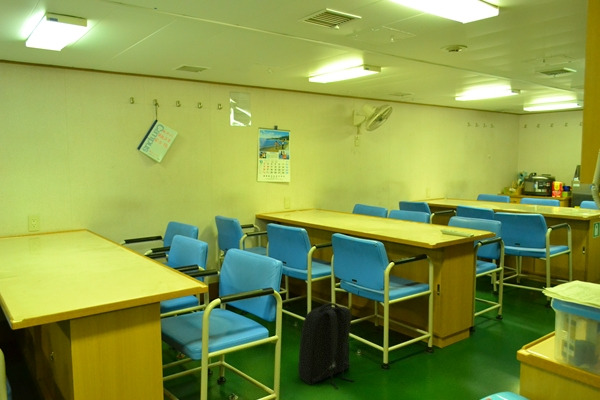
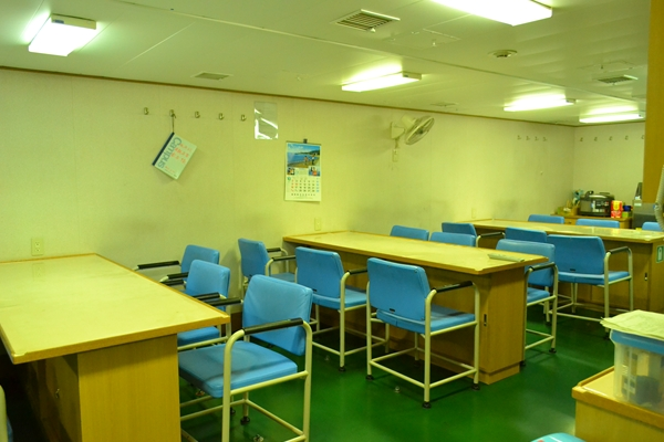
- backpack (329, 339)
